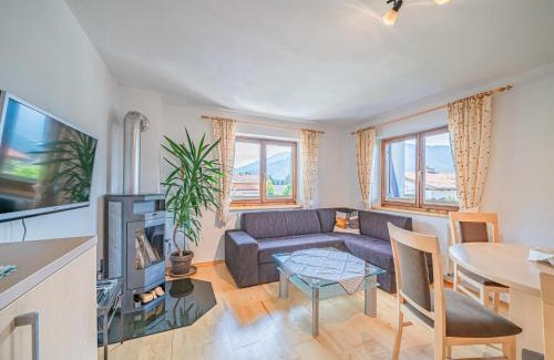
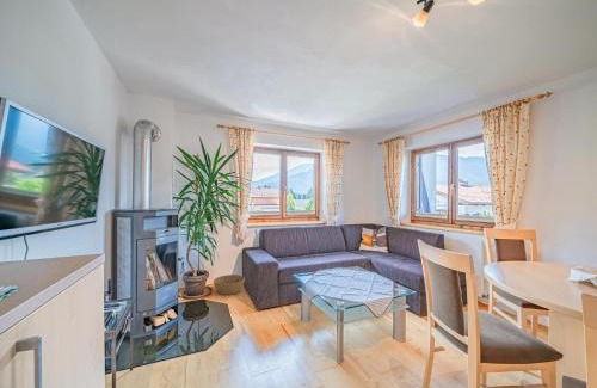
+ basket (229, 284)
